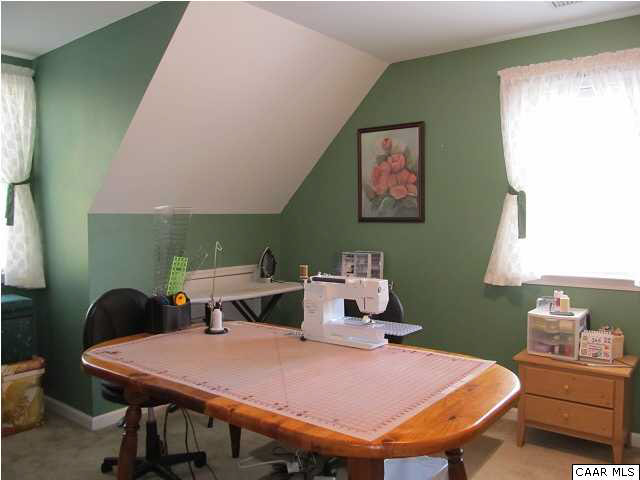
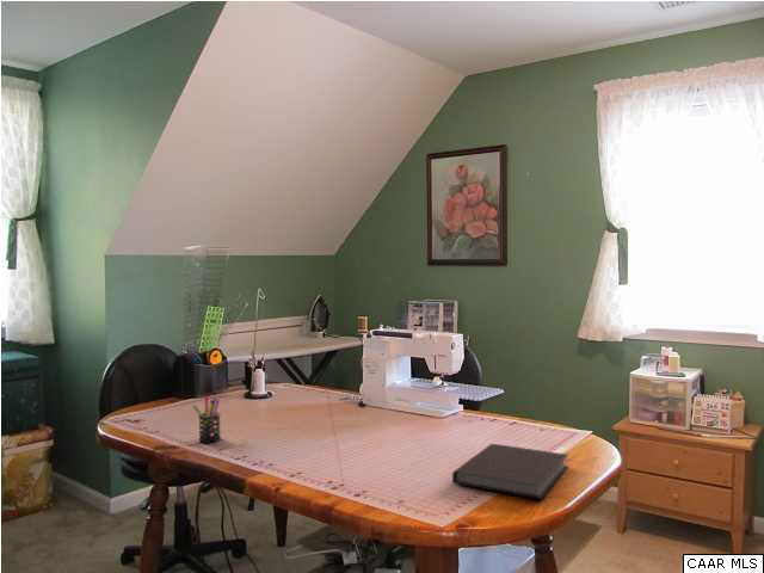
+ pen holder (207, 418)
+ notebook (512, 468)
